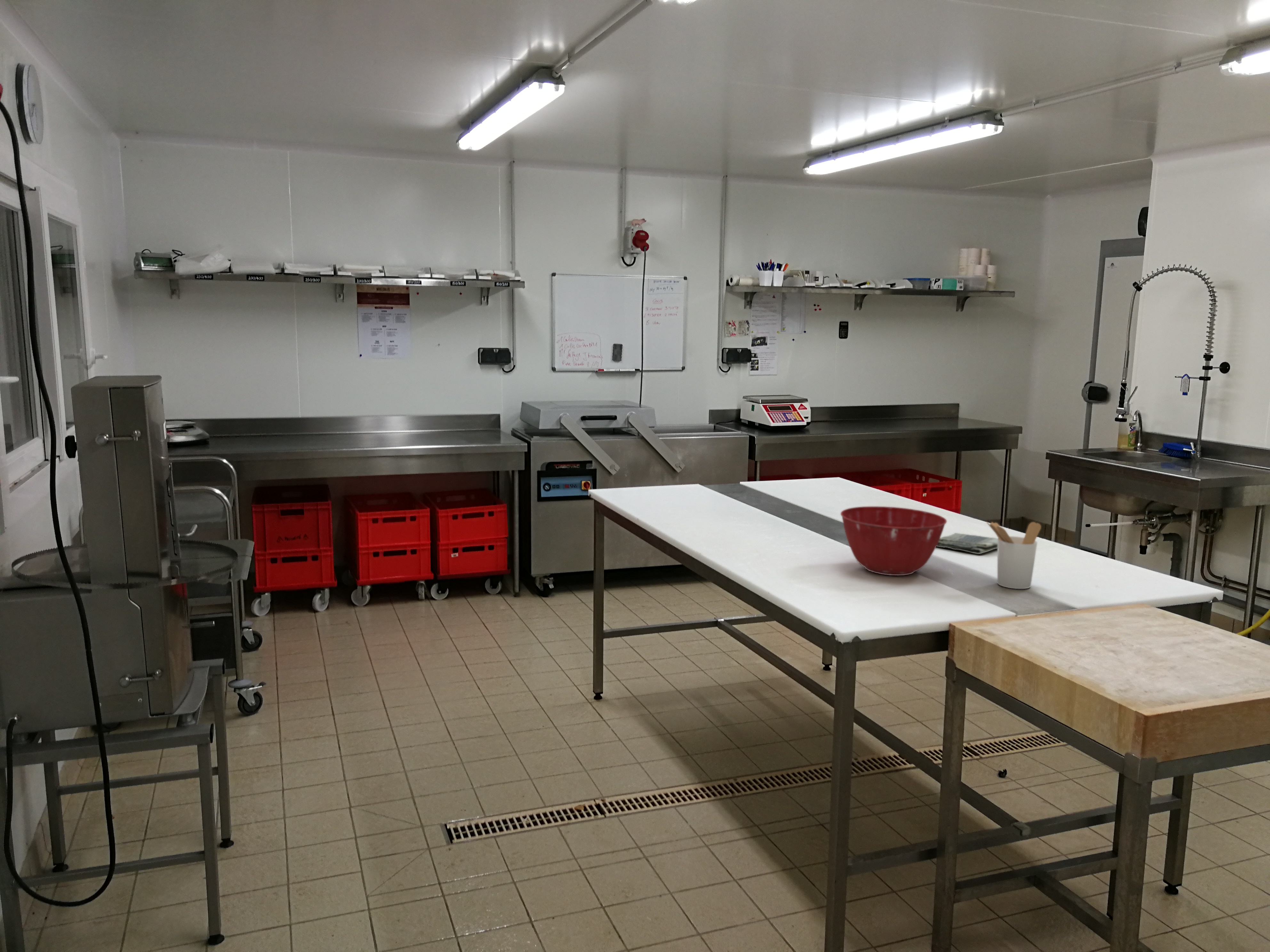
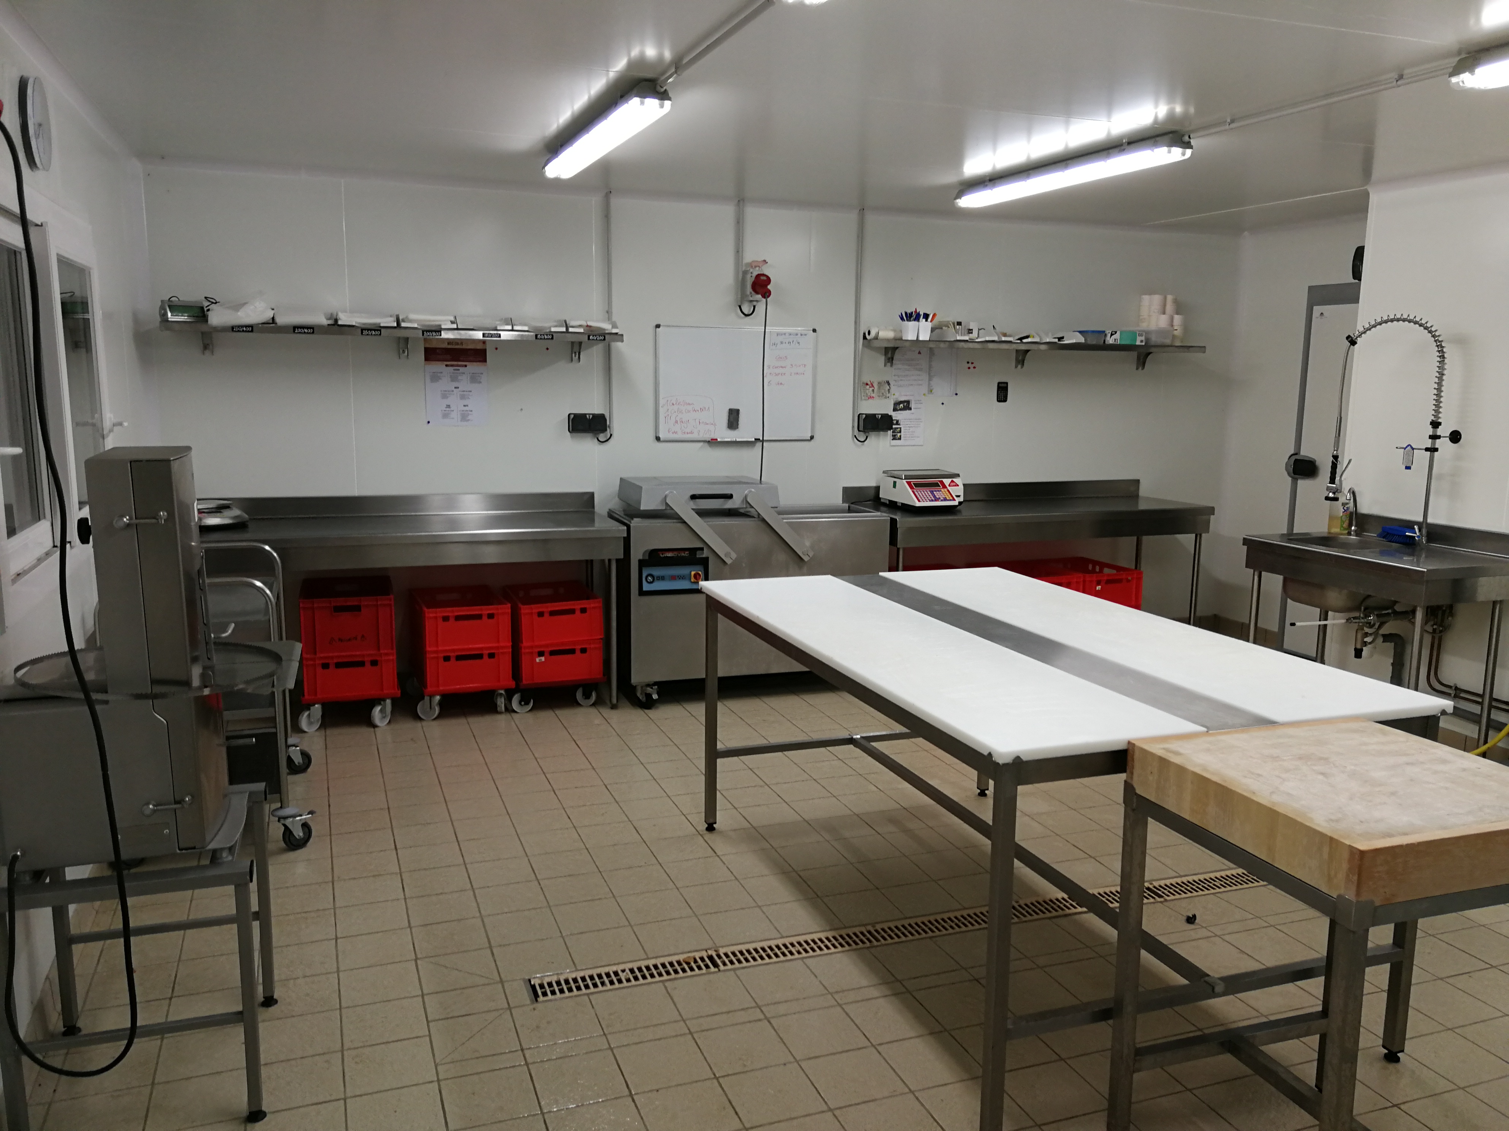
- mixing bowl (891, 543)
- utensil holder (1009, 552)
- dish towel (968, 541)
